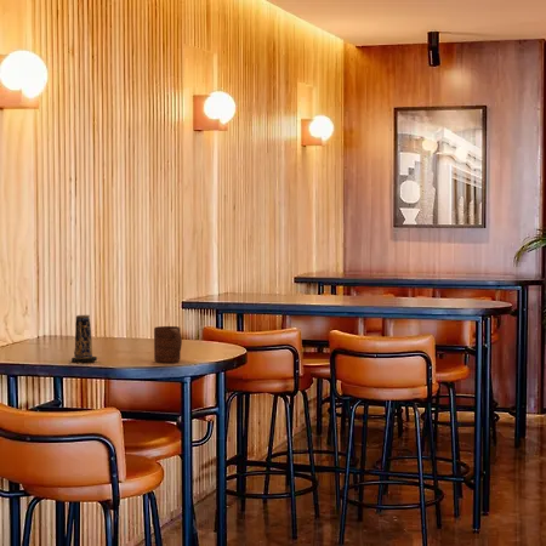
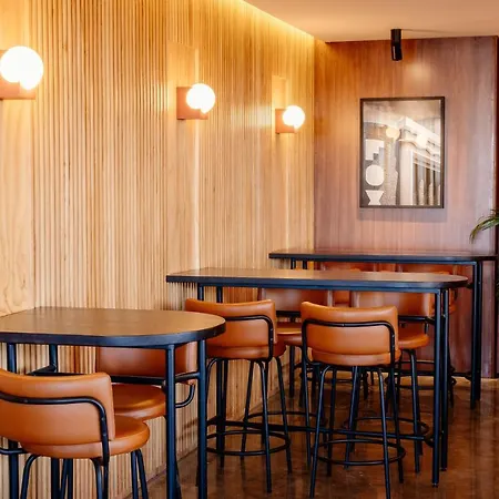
- cup (170, 343)
- candle (84, 337)
